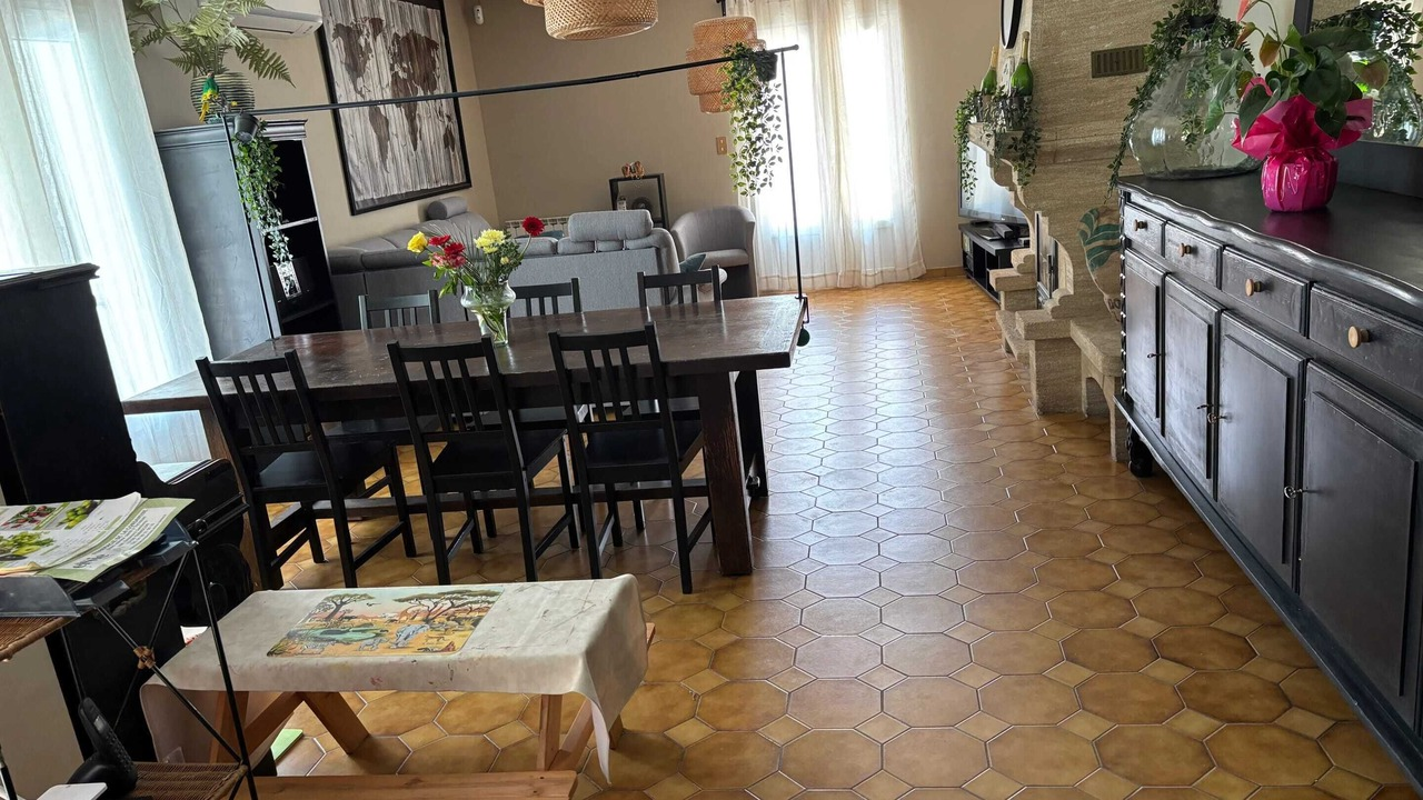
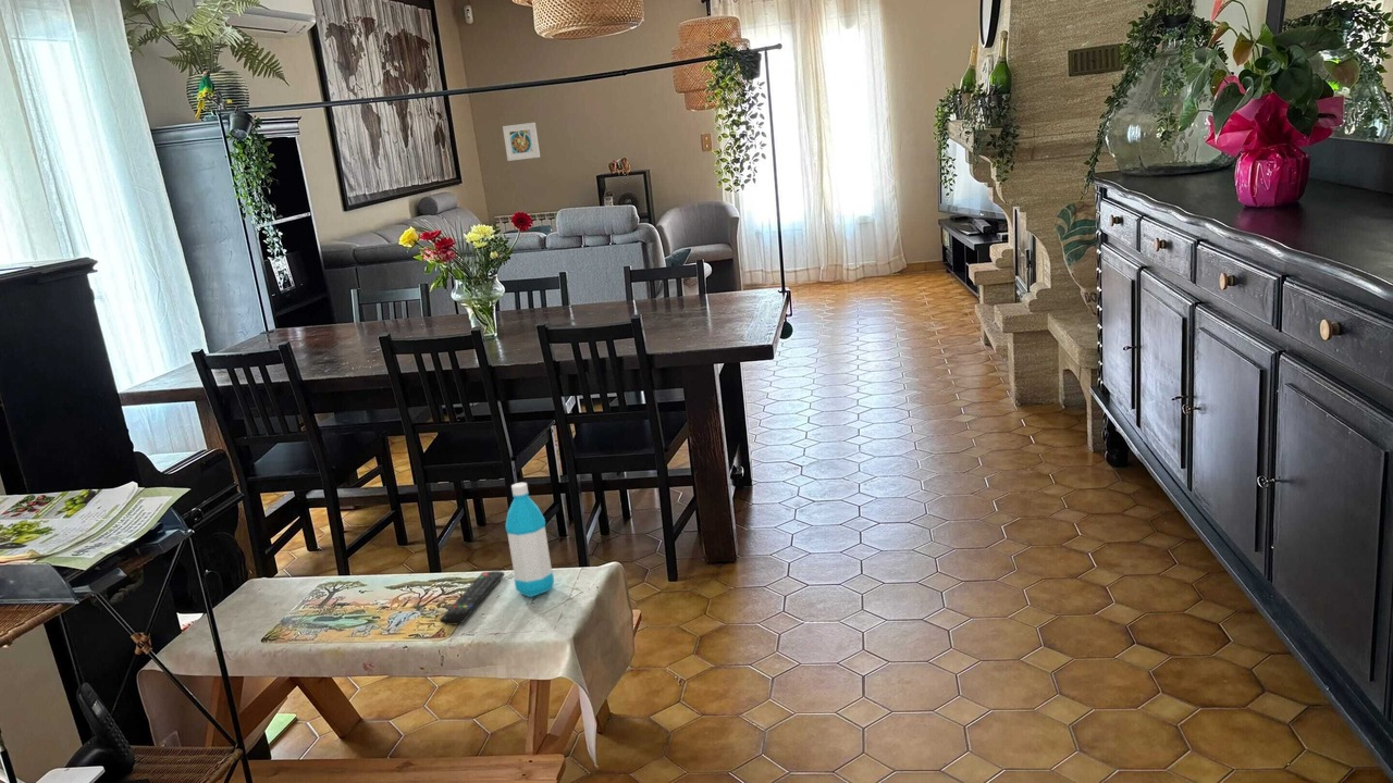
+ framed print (521, 141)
+ remote control (473, 596)
+ water bottle (527, 538)
